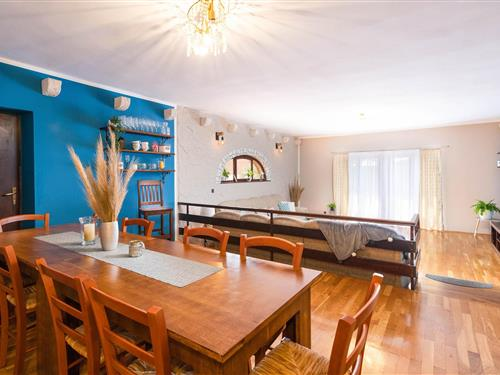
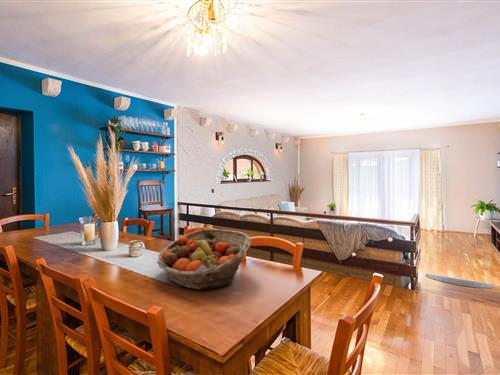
+ fruit basket (204, 255)
